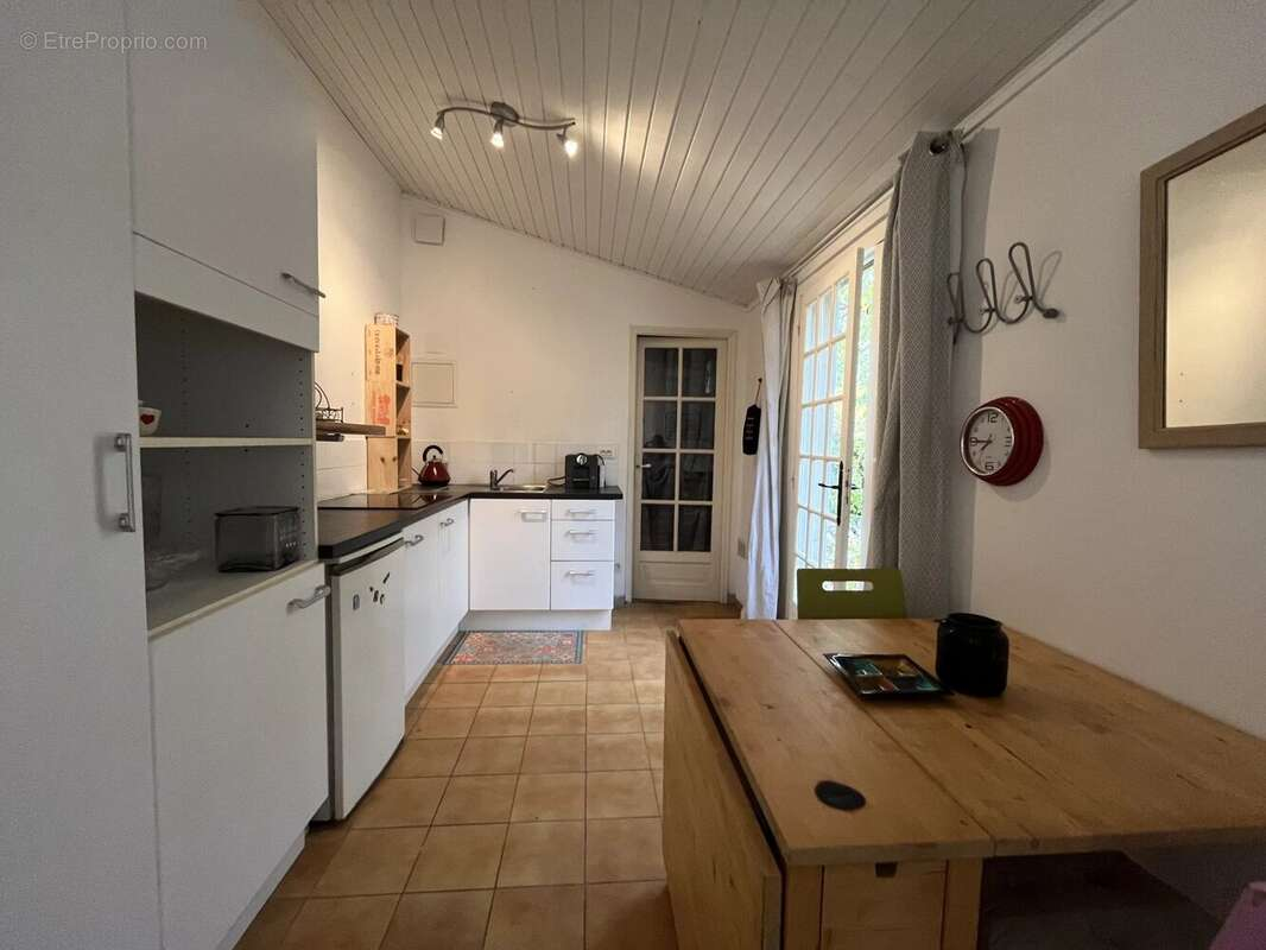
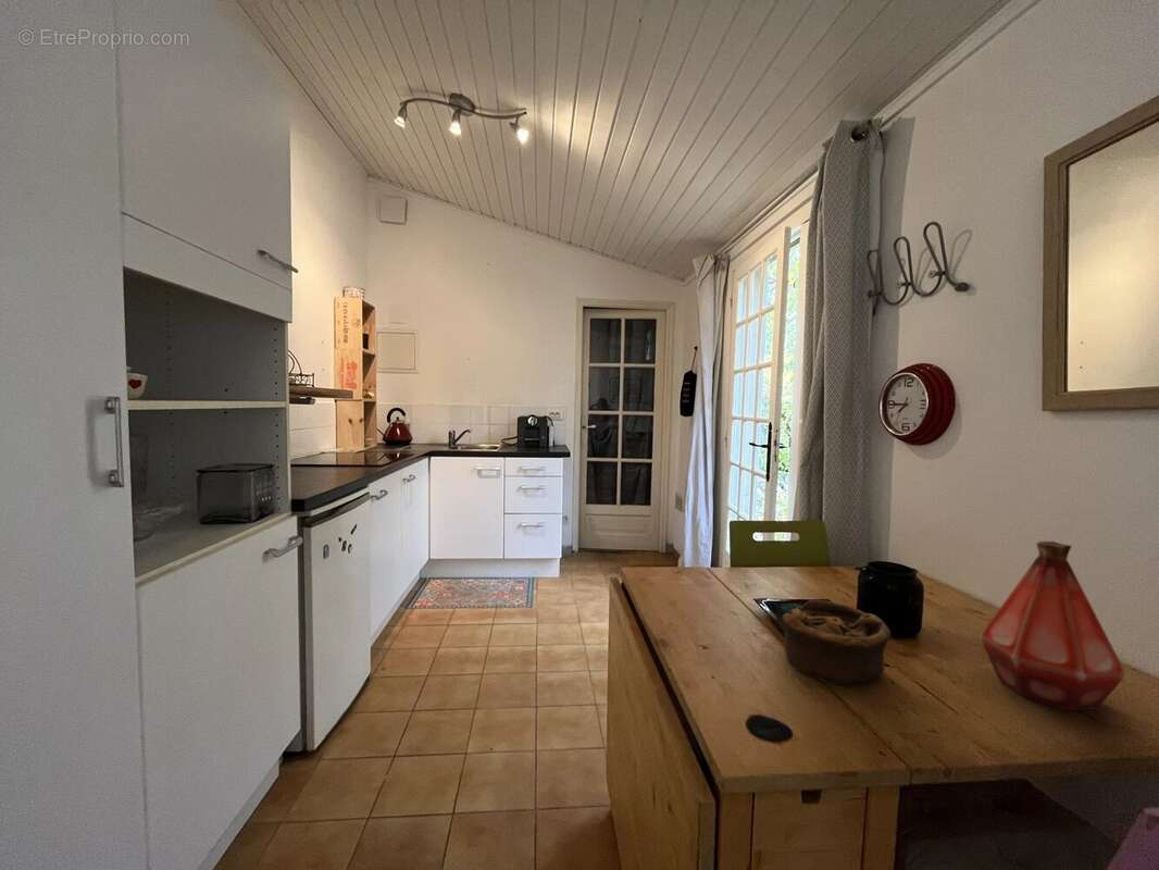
+ bowl (834, 637)
+ bottle (1052, 617)
